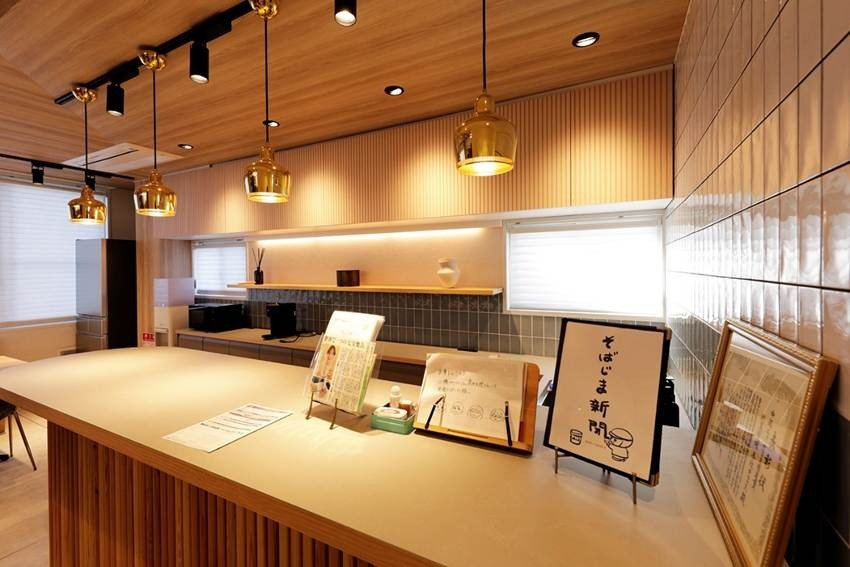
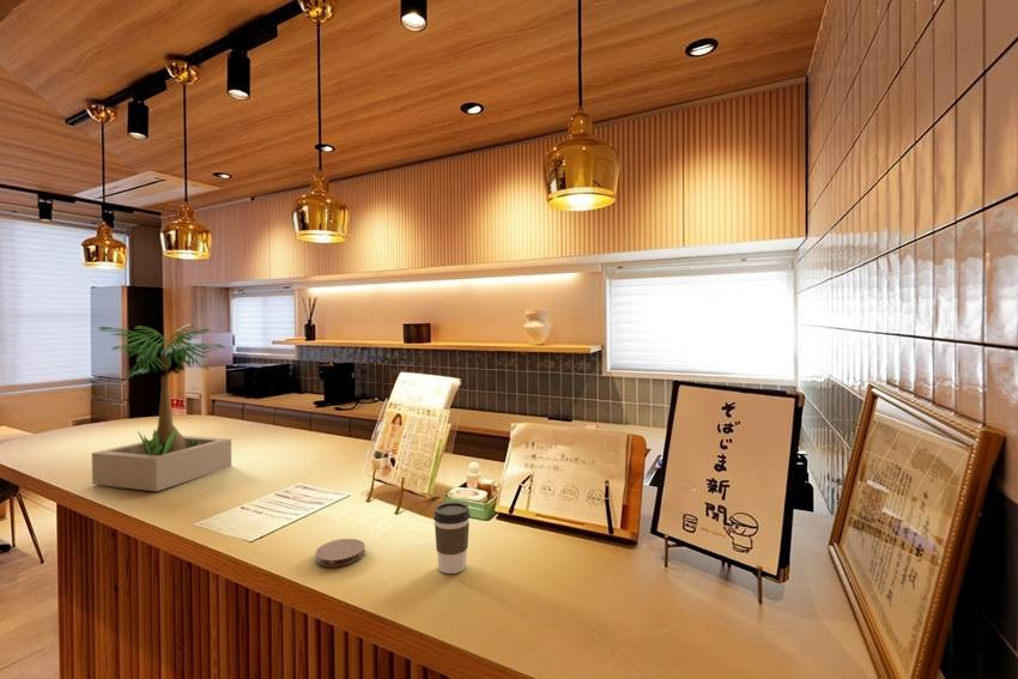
+ coffee cup (452, 536)
+ potted plant (168, 400)
+ coaster (340, 552)
